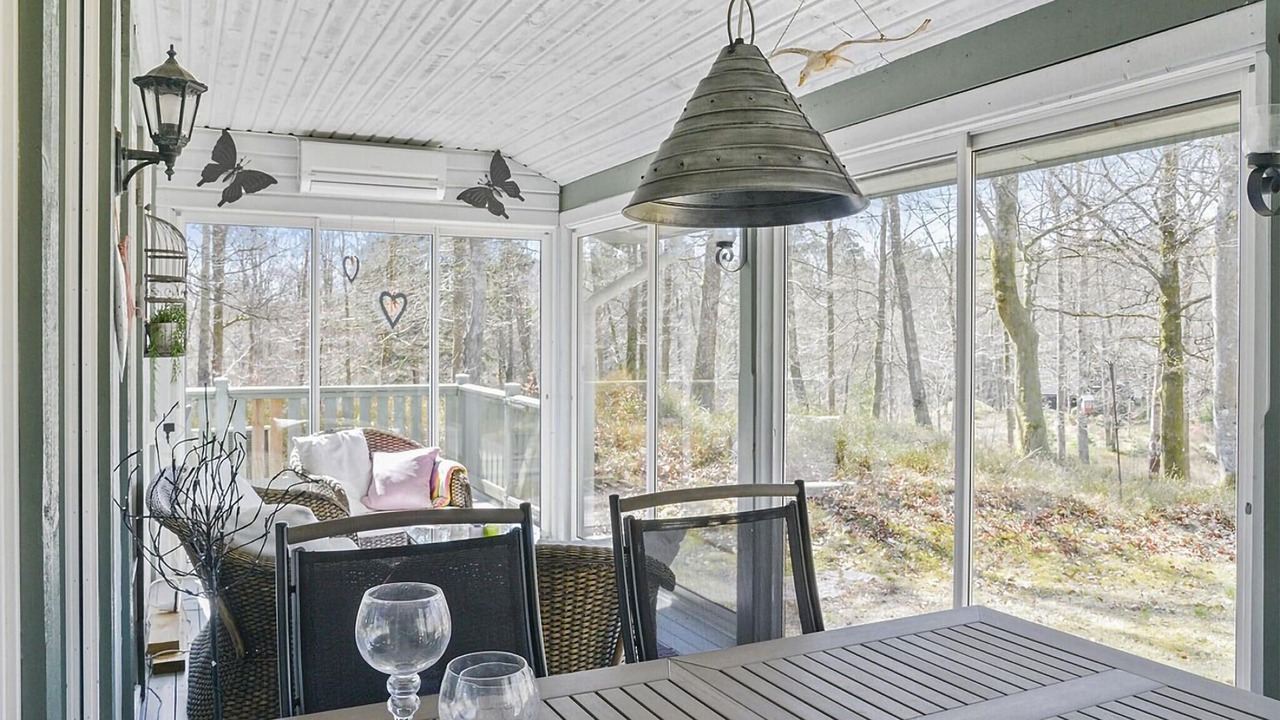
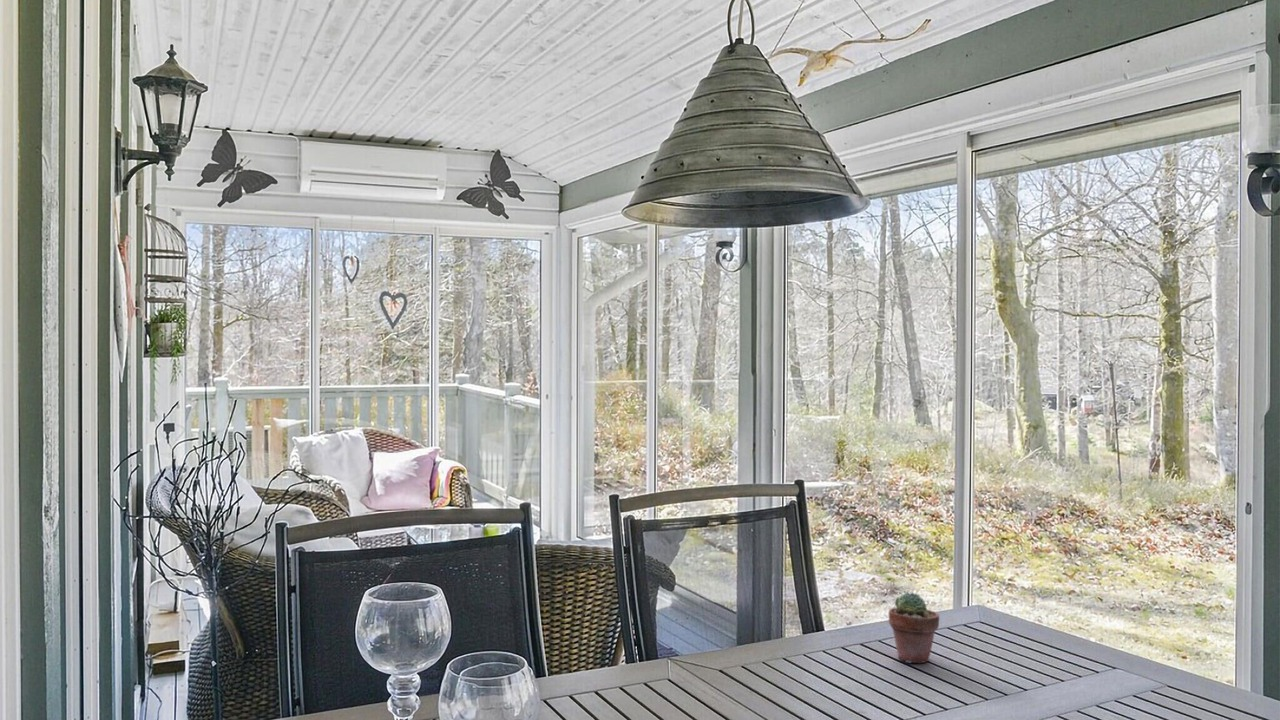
+ potted succulent (913, 625)
